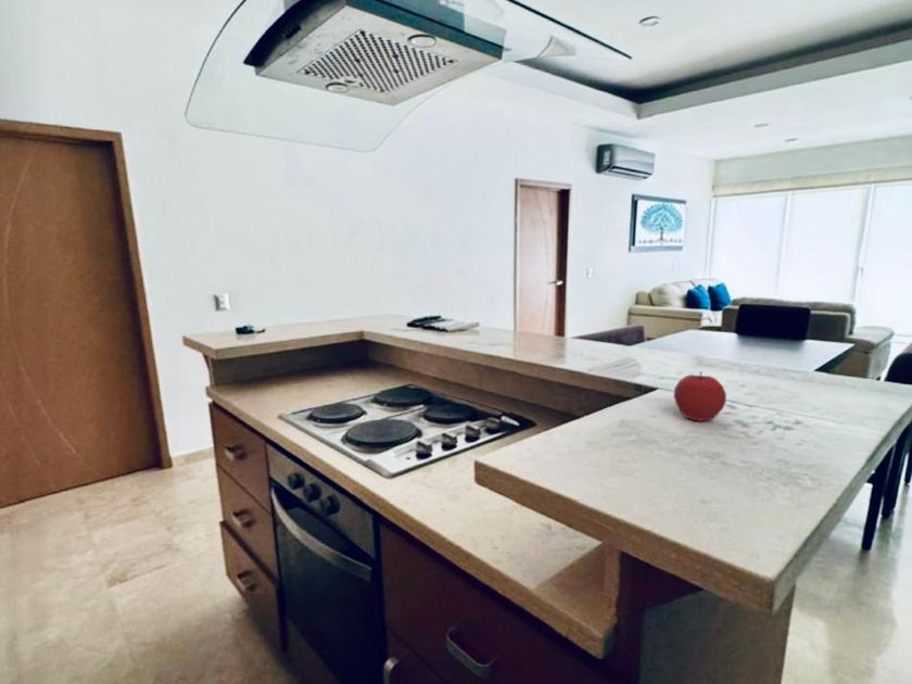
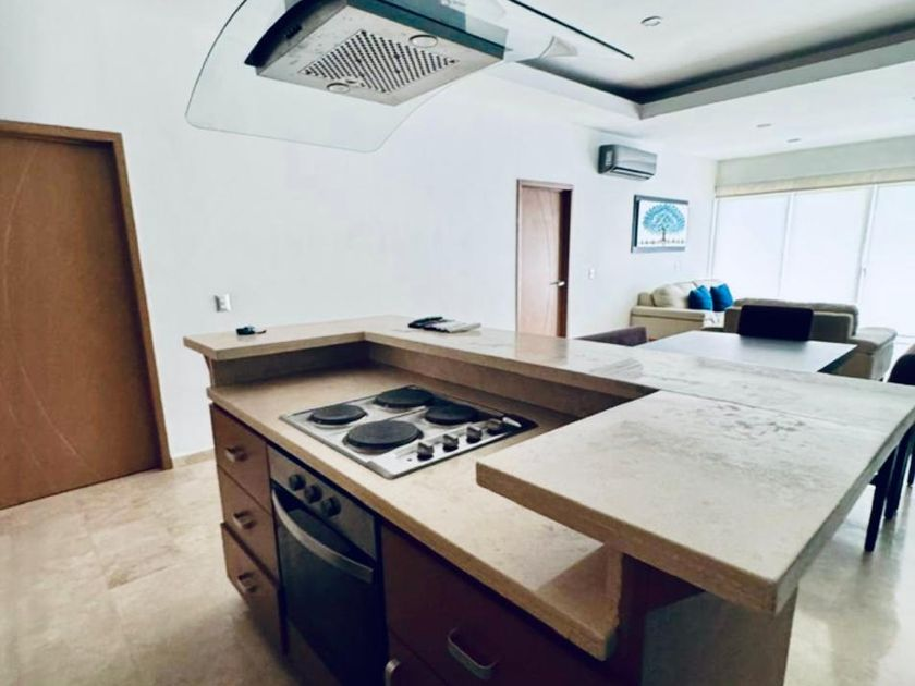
- apple (699, 395)
